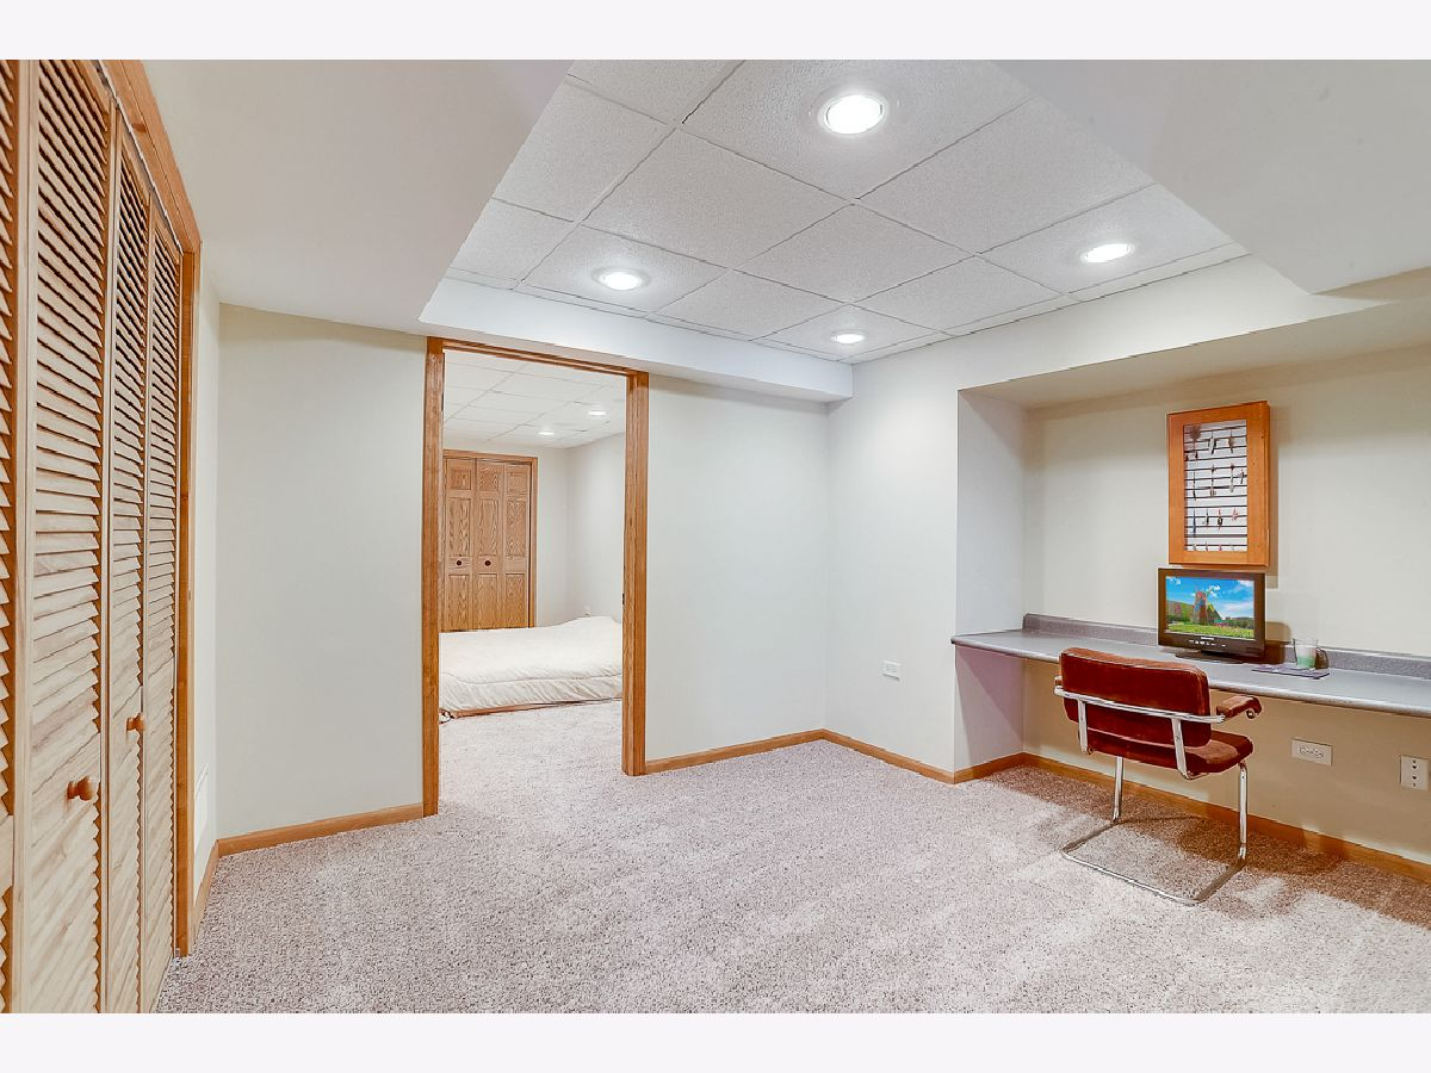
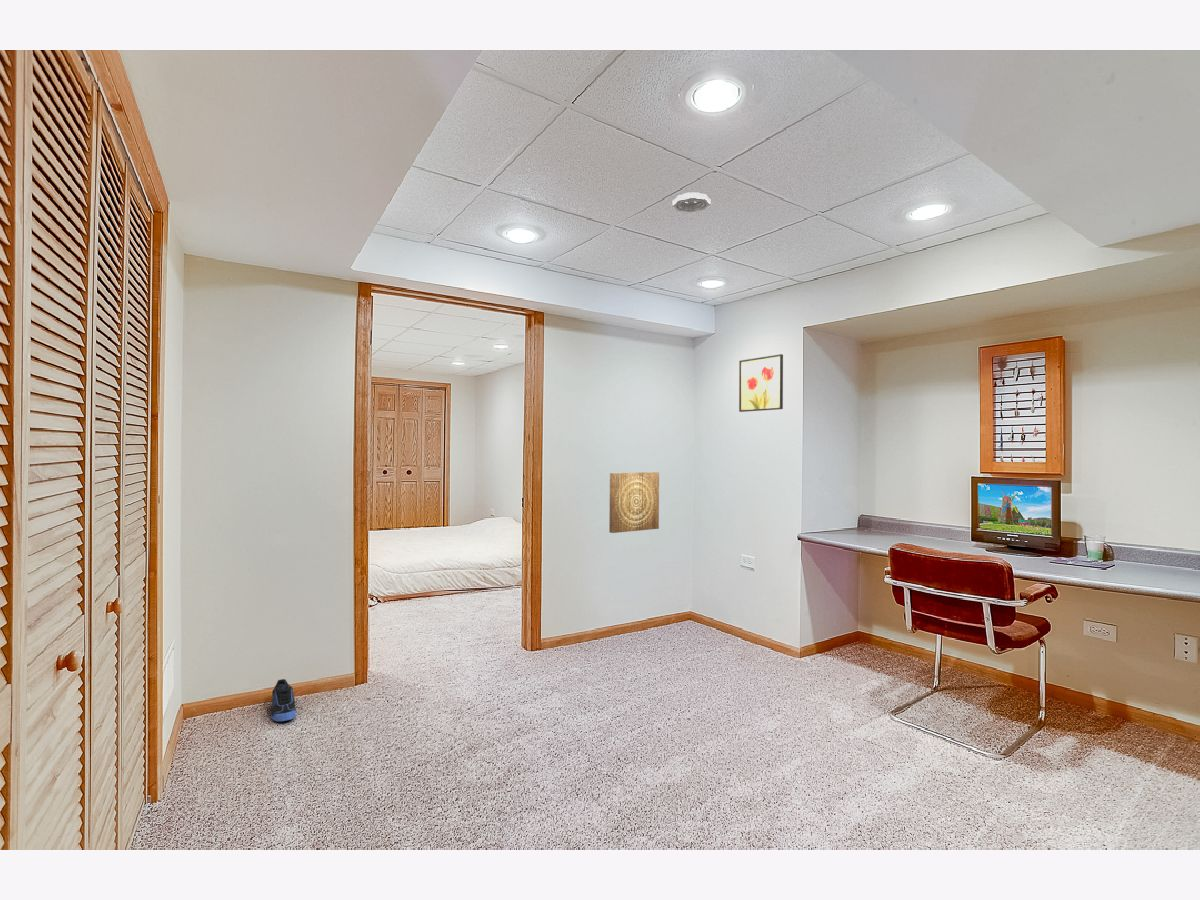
+ smoke detector (691, 199)
+ wall art (634, 501)
+ wall art (761, 384)
+ sneaker (282, 699)
